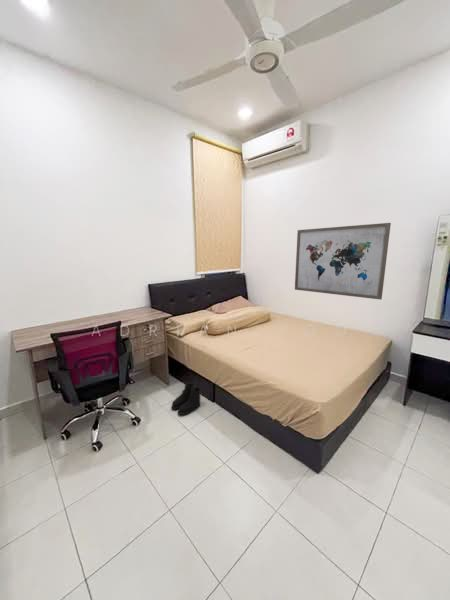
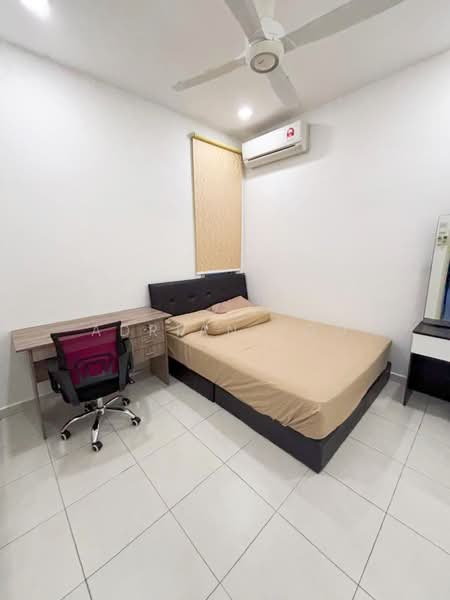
- boots (186, 397)
- wall art (335, 261)
